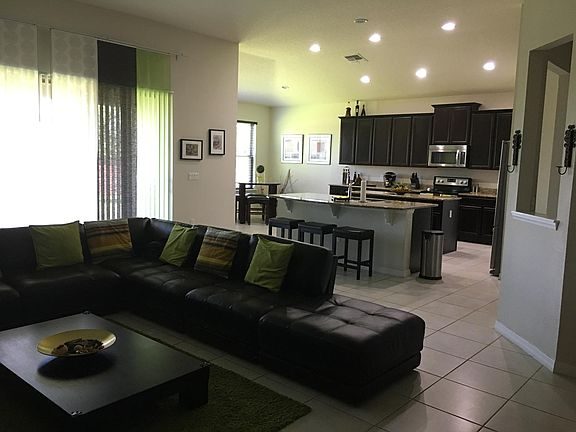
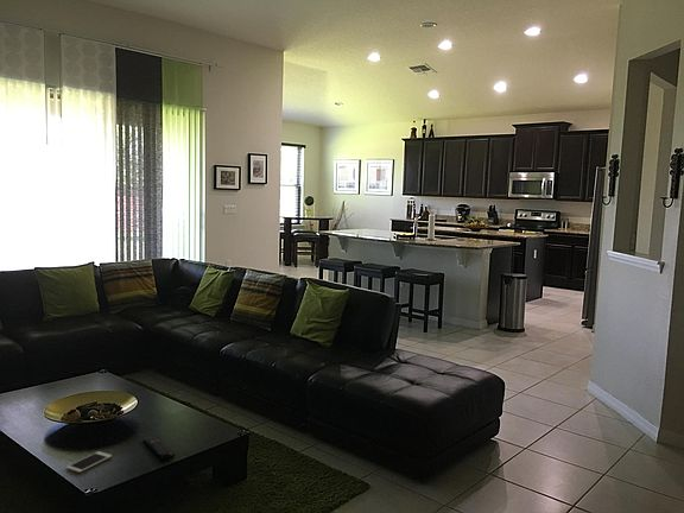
+ cell phone (89, 461)
+ remote control (158, 448)
